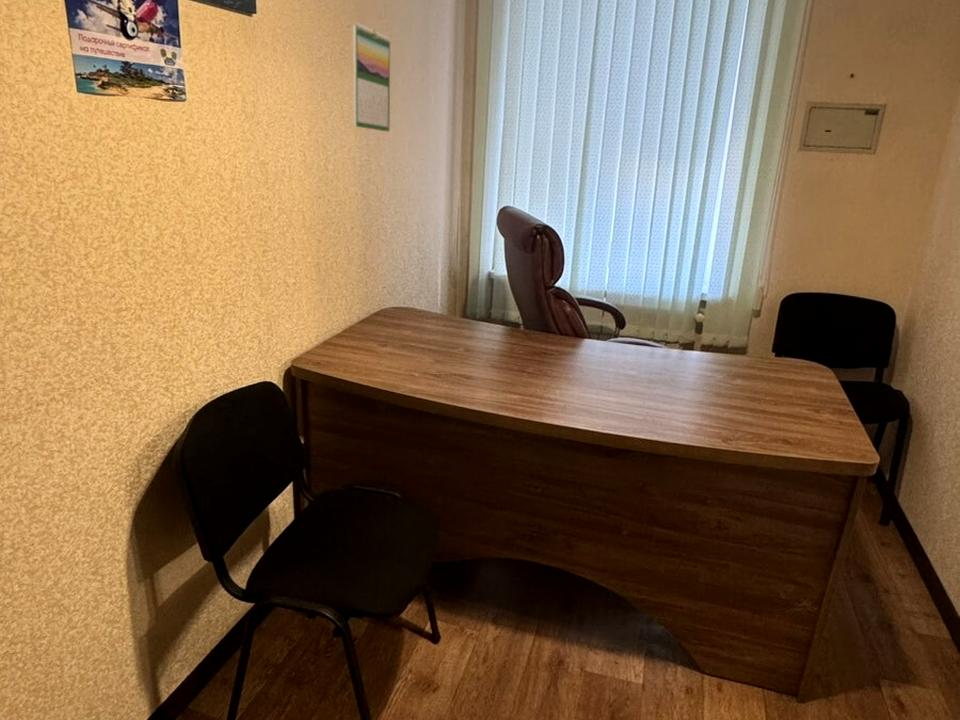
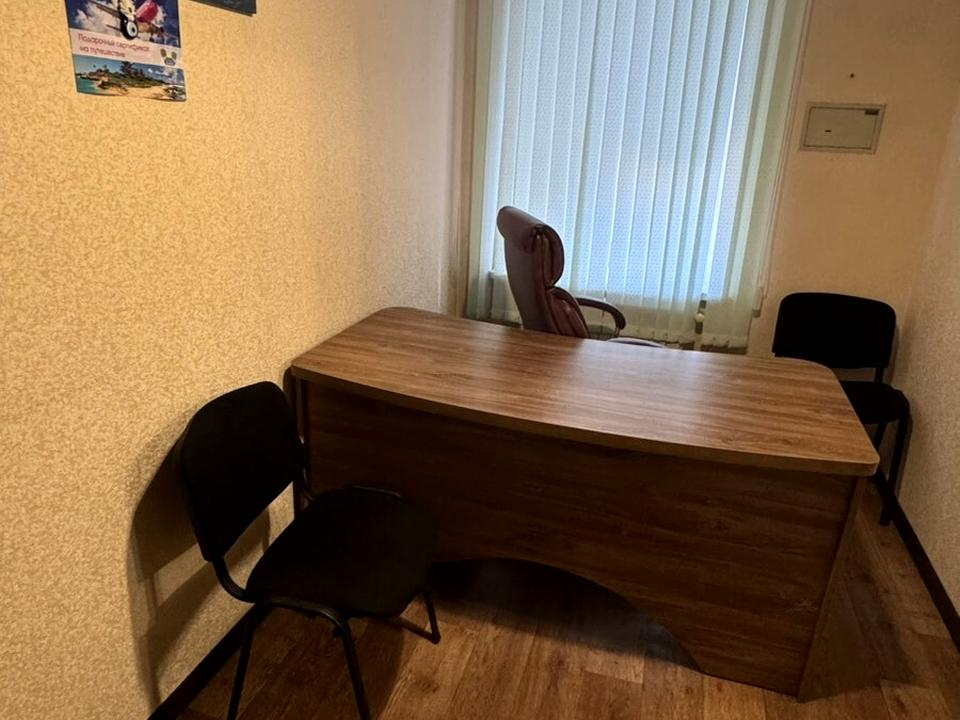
- calendar (372, 79)
